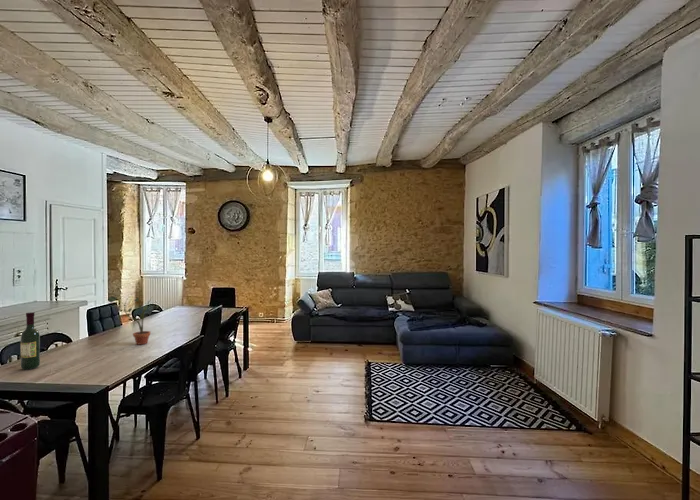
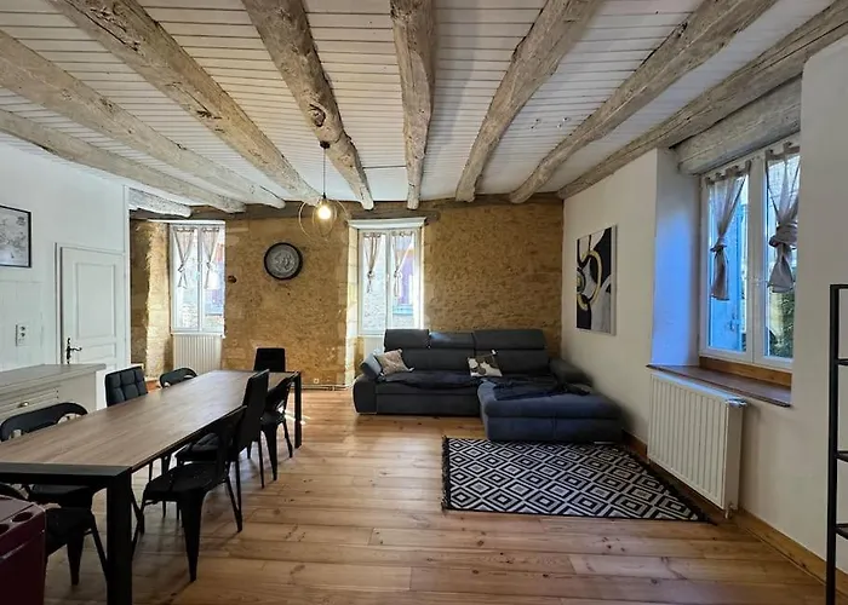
- wine bottle (30, 340)
- potted plant (136, 319)
